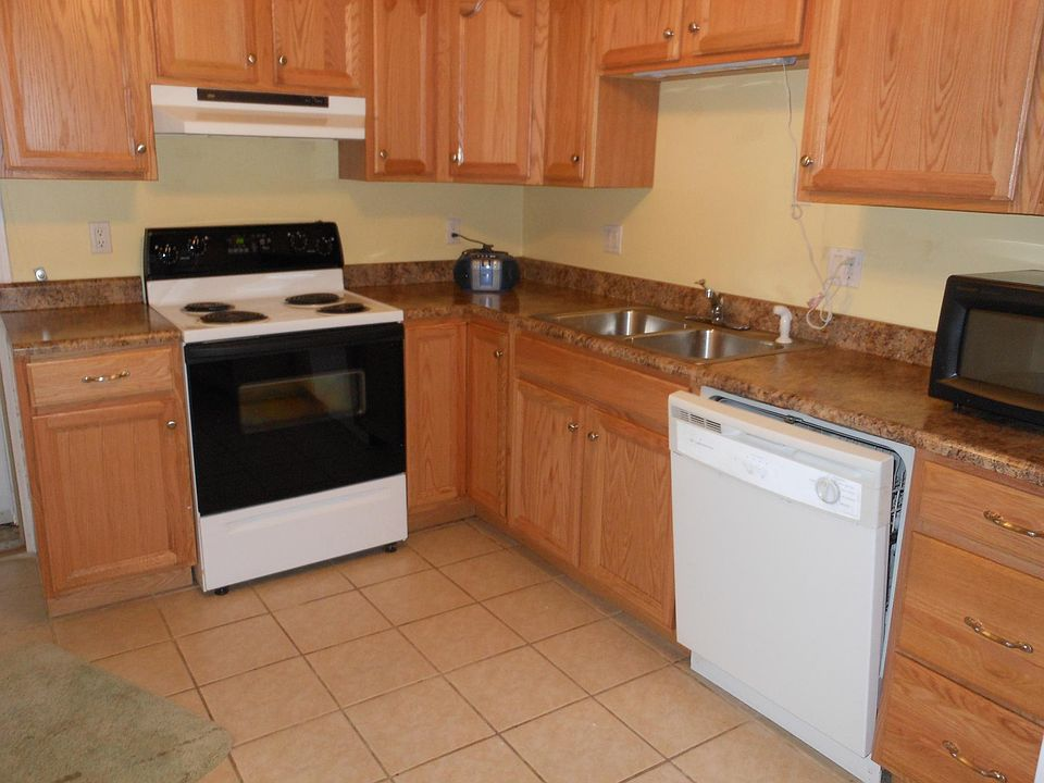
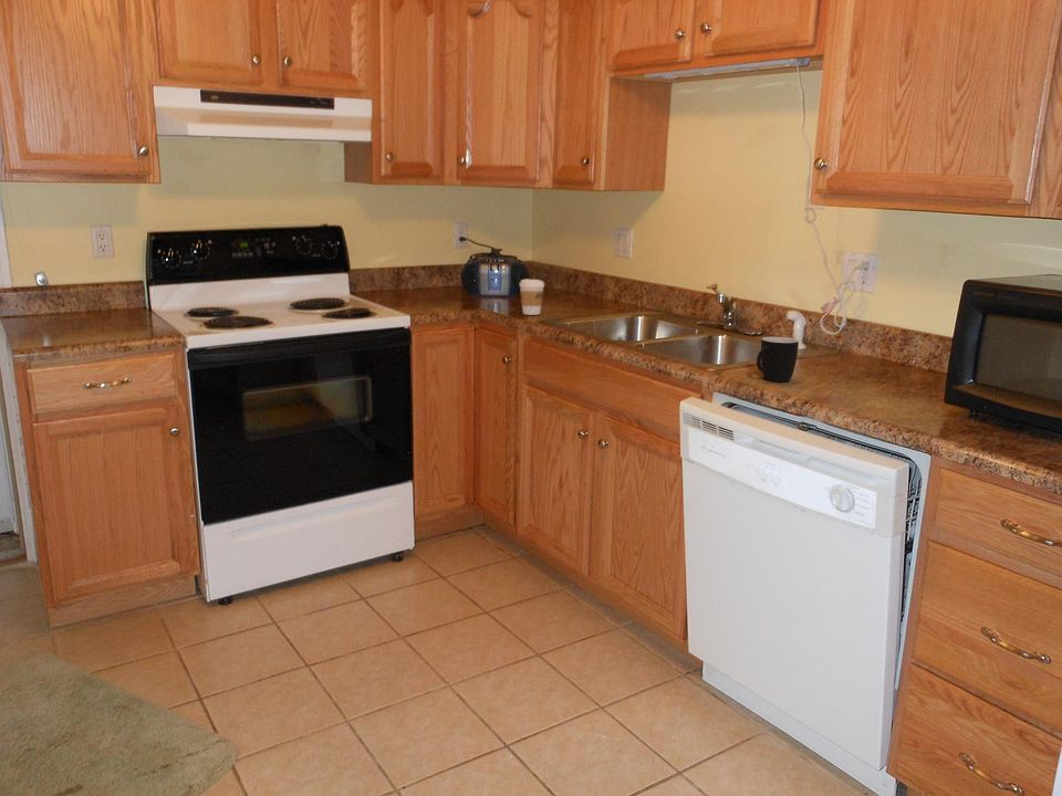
+ mug (774, 359)
+ coffee cup (531, 296)
